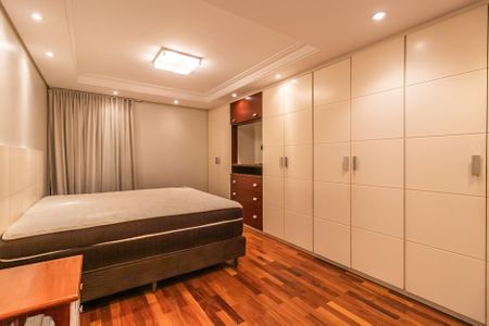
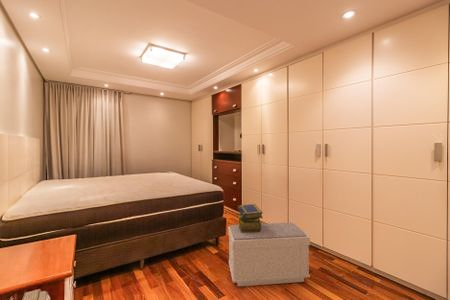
+ bench (266, 251)
+ stack of books (250, 217)
